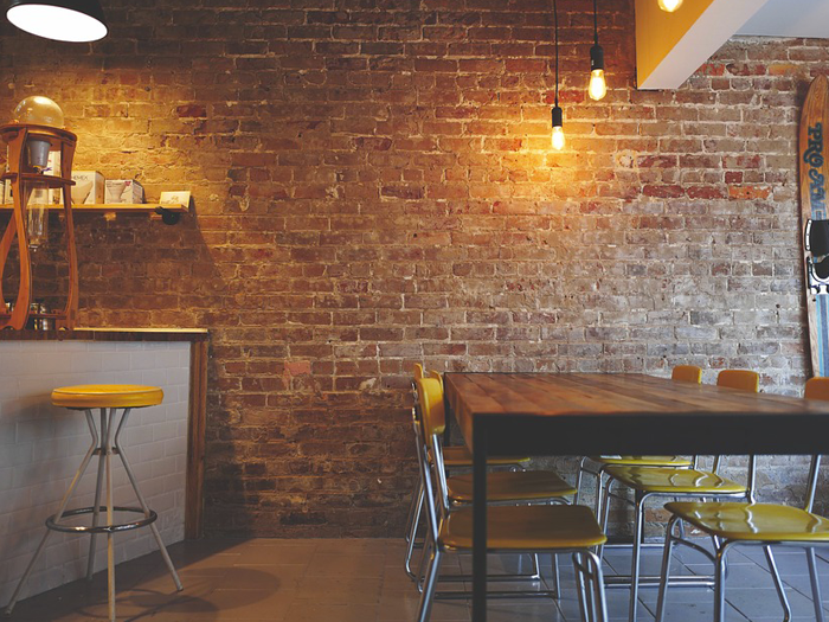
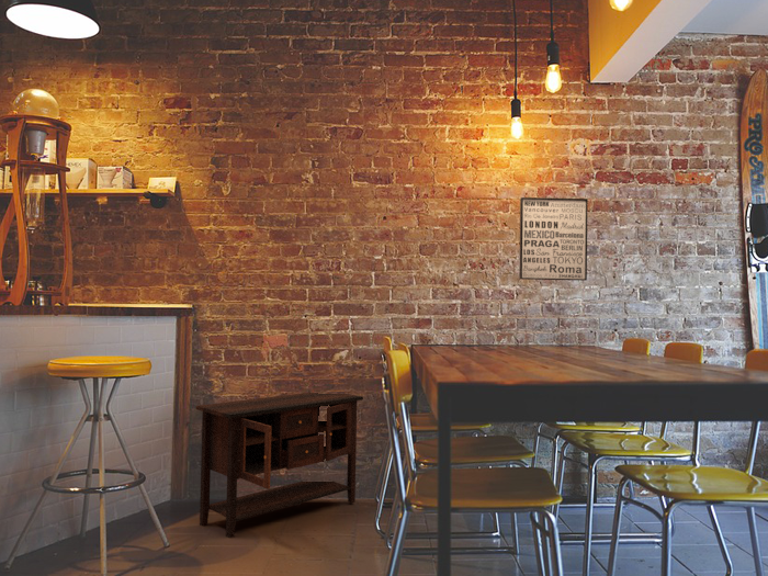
+ console table (281, 460)
+ wall art (553, 238)
